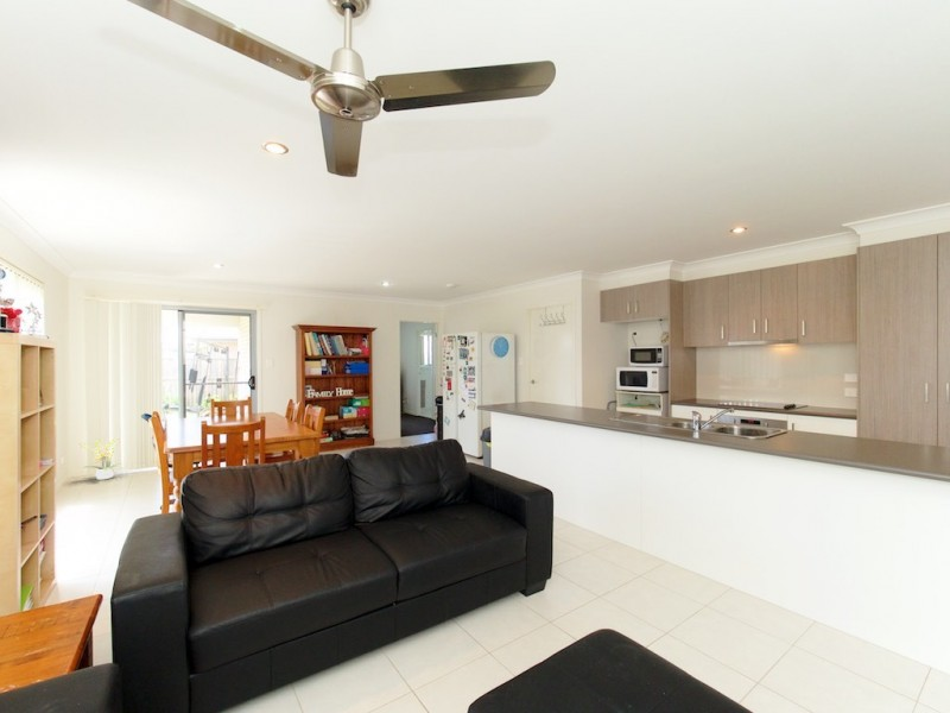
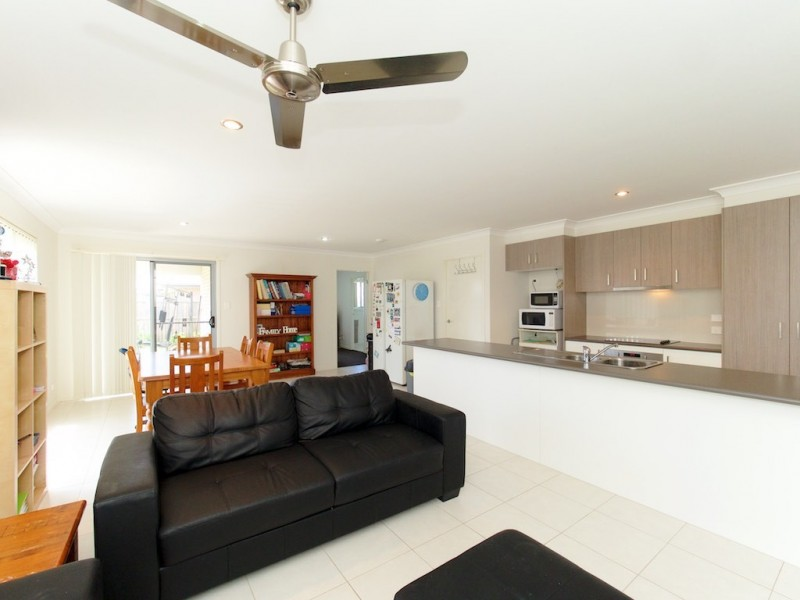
- potted plant (102, 459)
